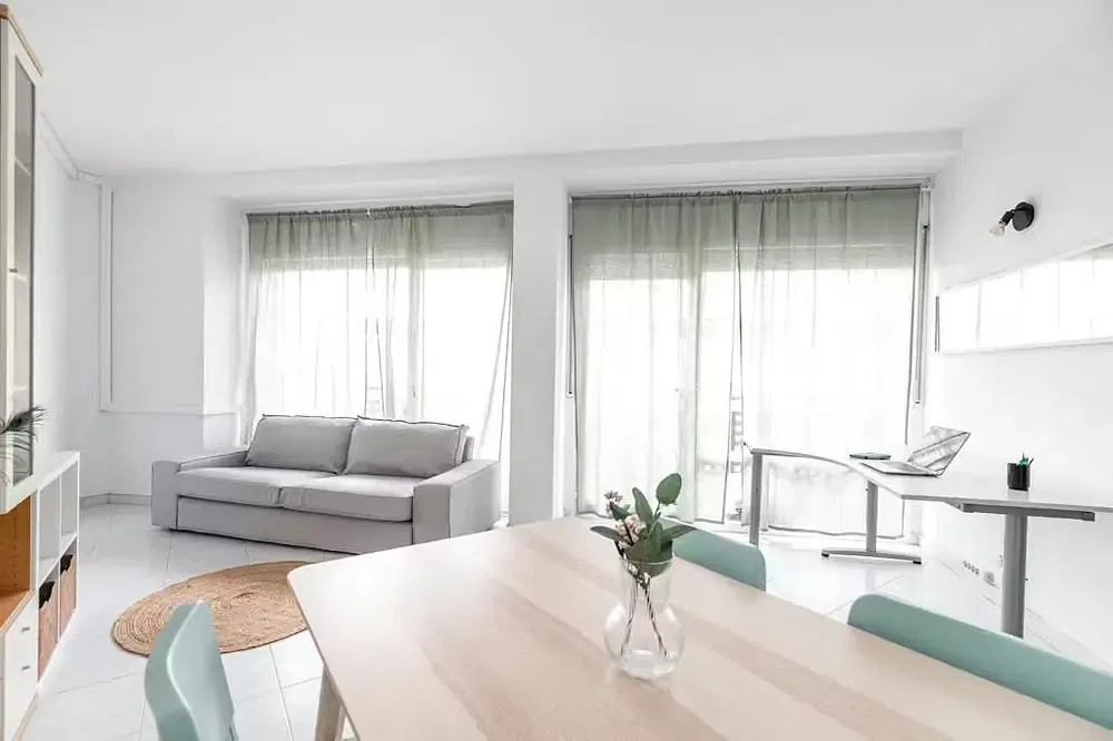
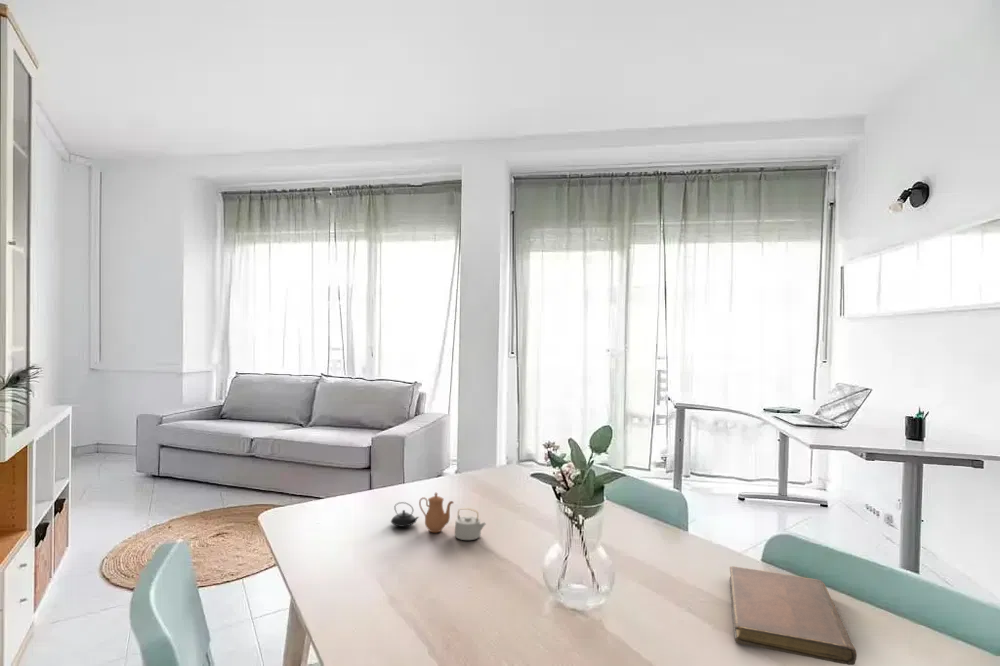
+ teapot (437, 511)
+ notebook (783, 608)
